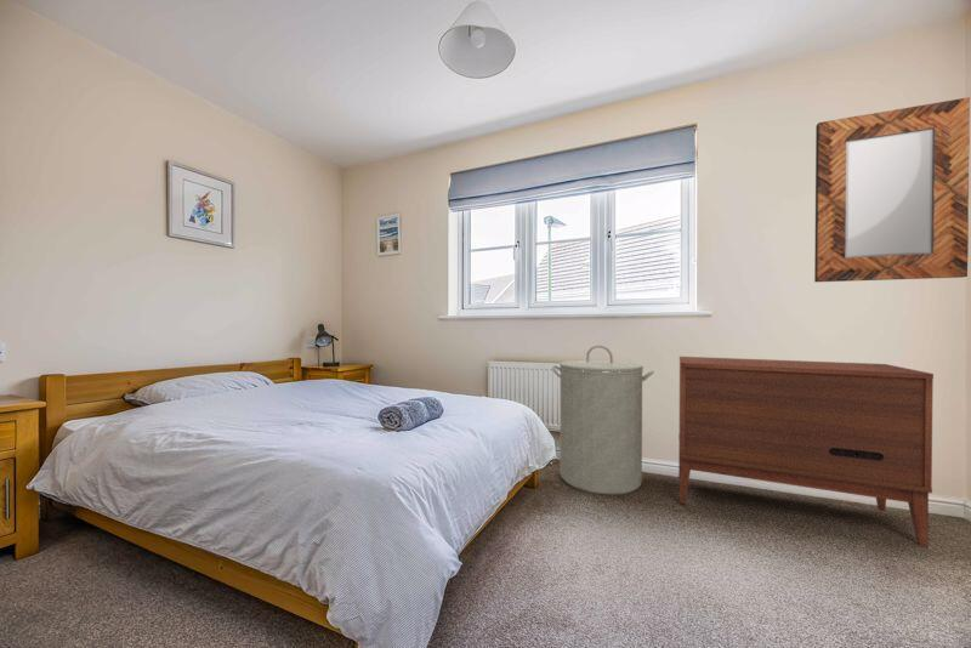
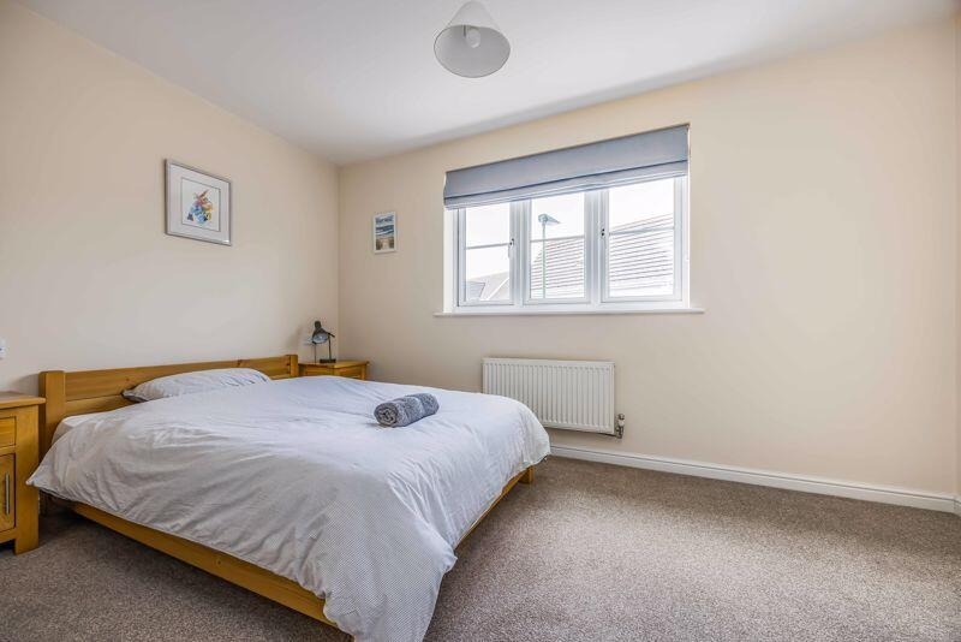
- home mirror (886, 195)
- laundry hamper (600, 411)
- dresser (780, 434)
